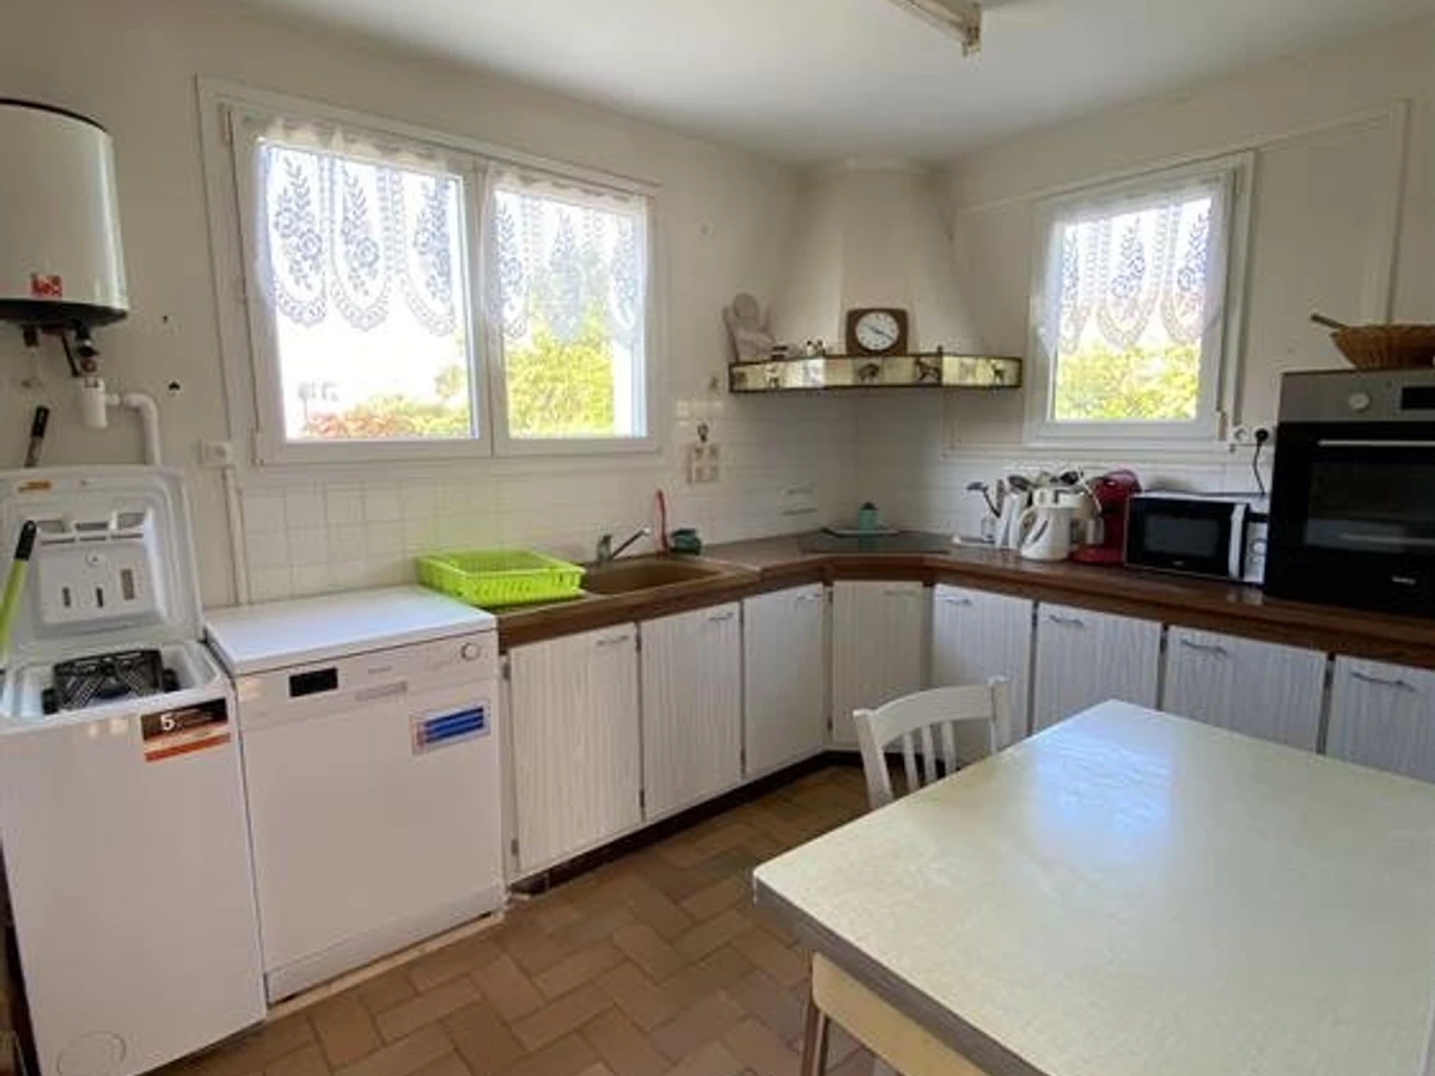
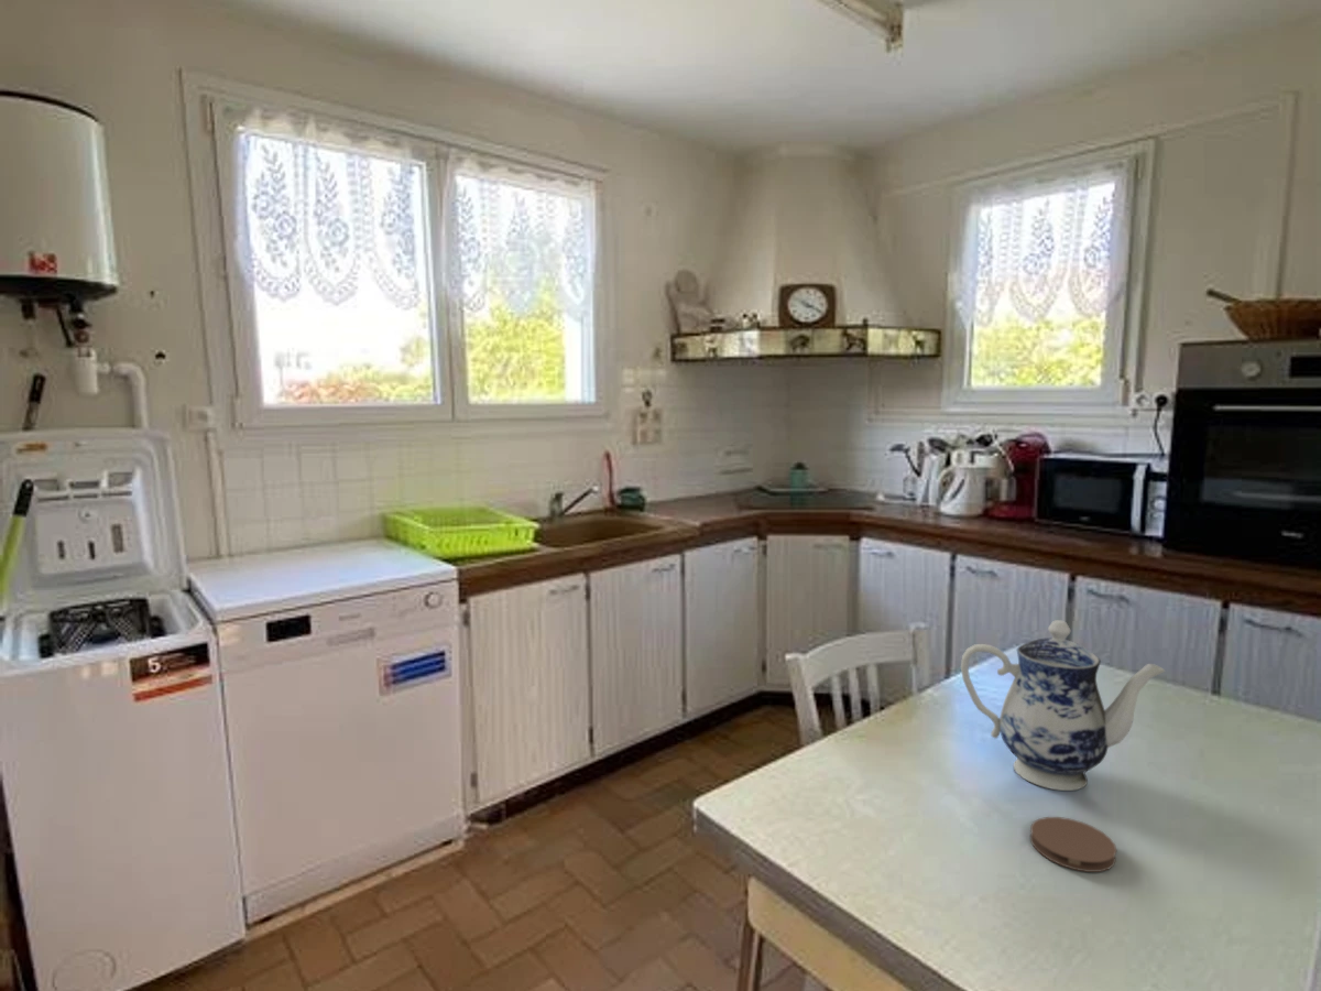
+ coaster (1071, 842)
+ teapot (1055, 698)
